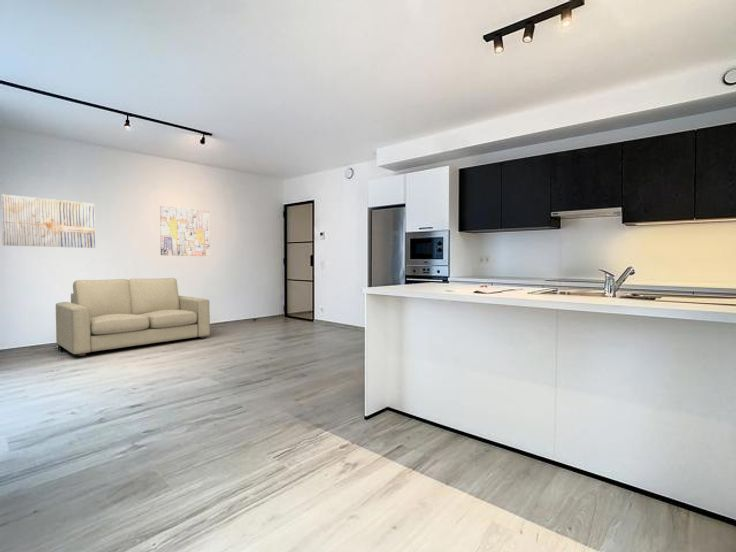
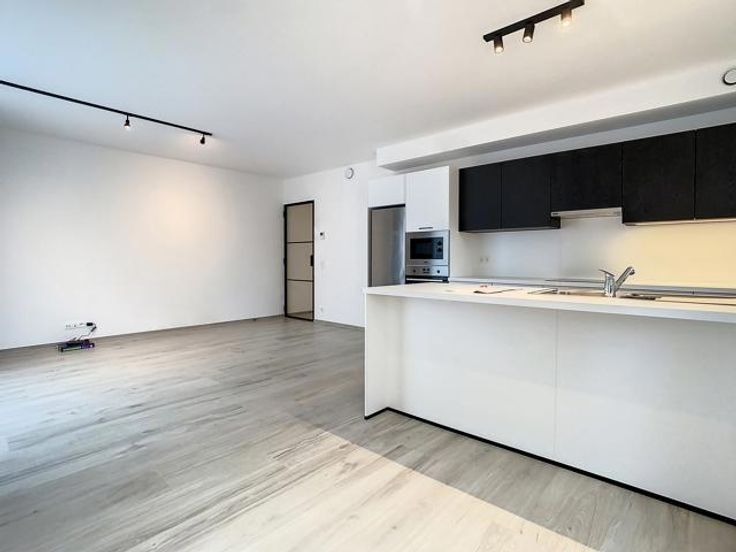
- wall art (51, 223)
- wall art (185, 232)
- sofa (137, 310)
